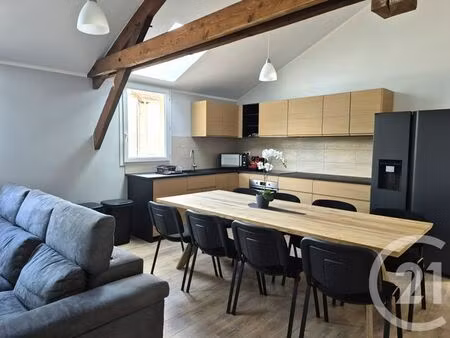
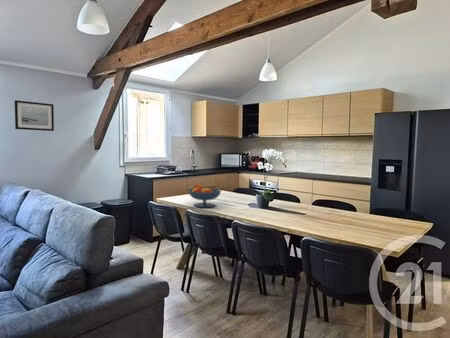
+ fruit bowl (204, 195)
+ wall art (35, 116)
